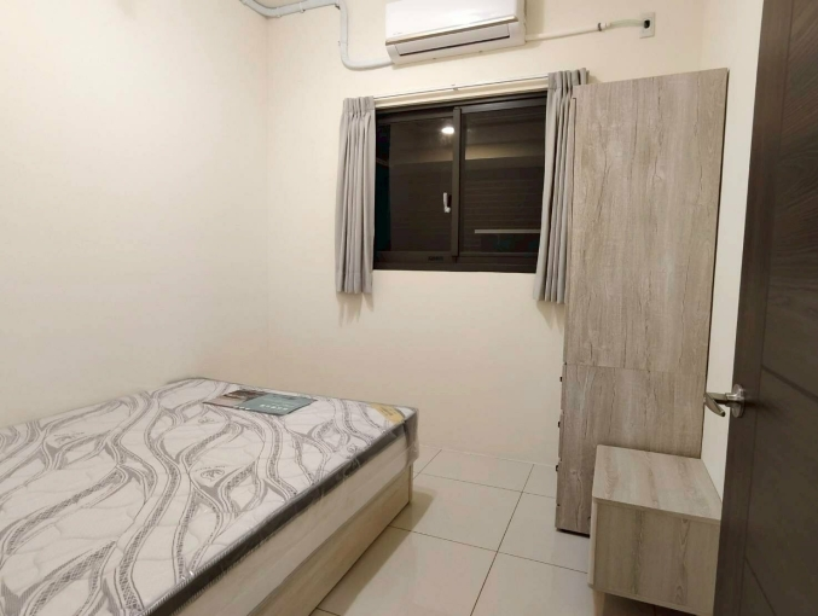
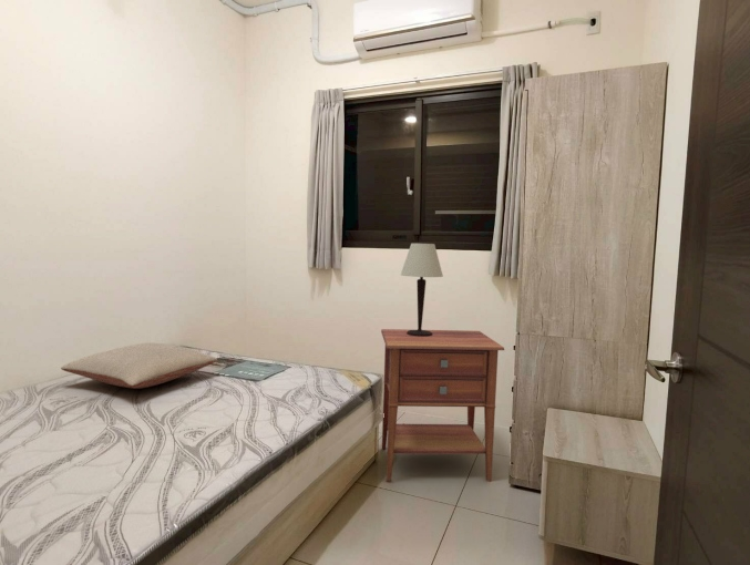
+ nightstand (434, 401)
+ pillow (143, 363)
+ table lamp (421, 288)
